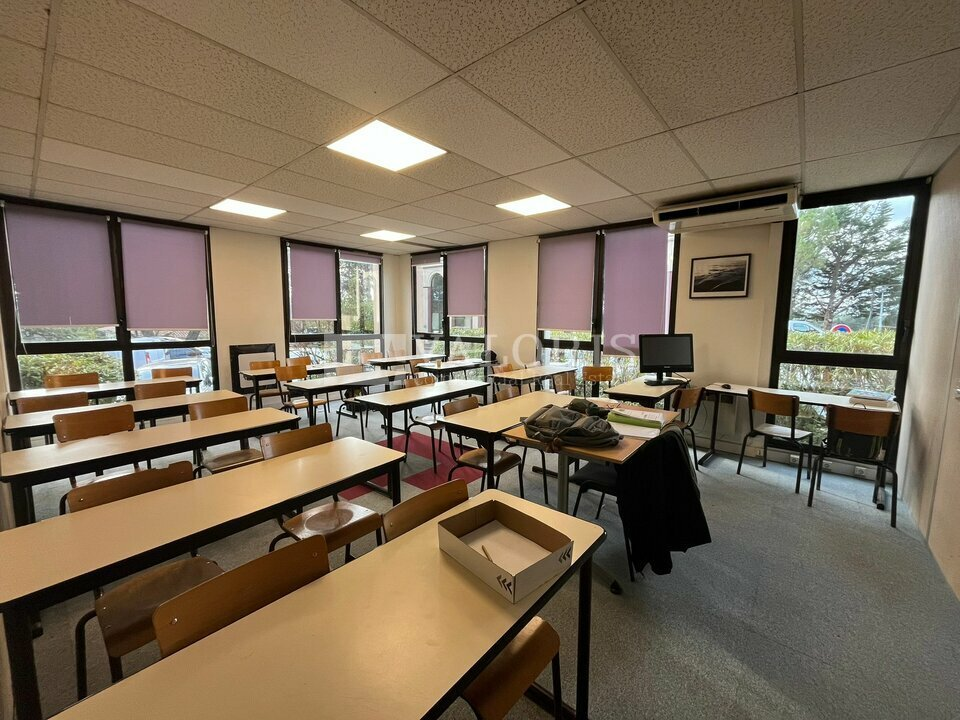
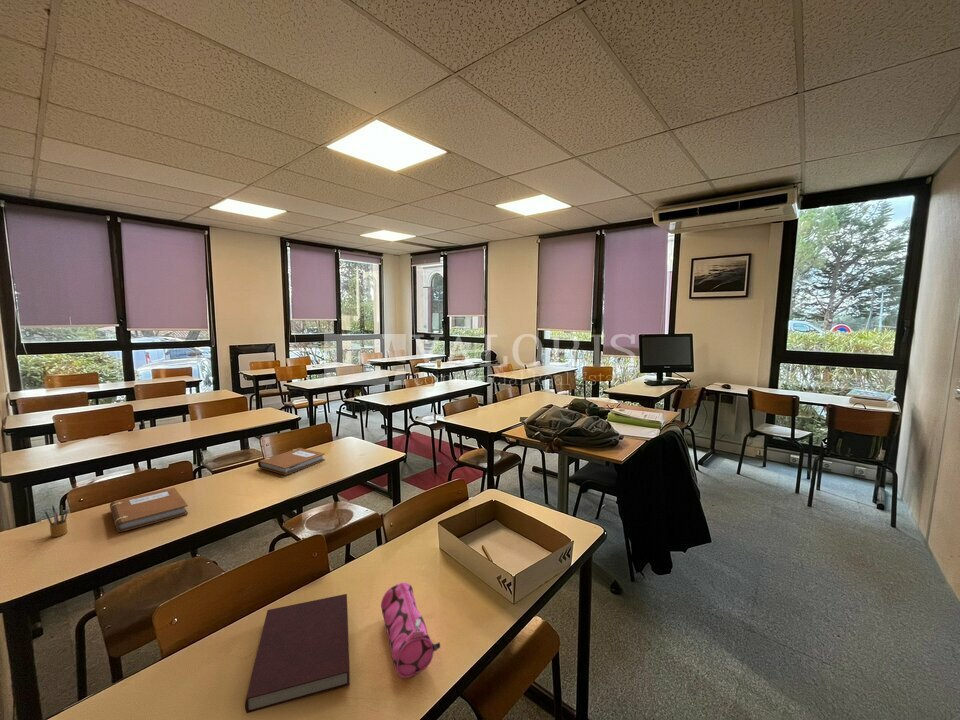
+ notebook (304, 644)
+ pencil box (57, 520)
+ pencil case (406, 622)
+ notebook (148, 507)
+ notebook (293, 459)
